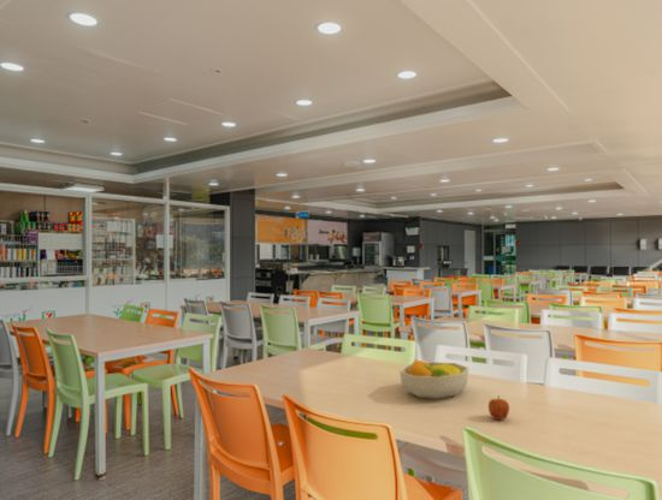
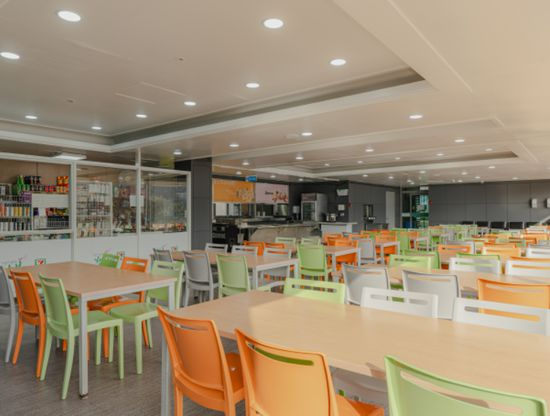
- apple (498, 406)
- fruit bowl (435, 375)
